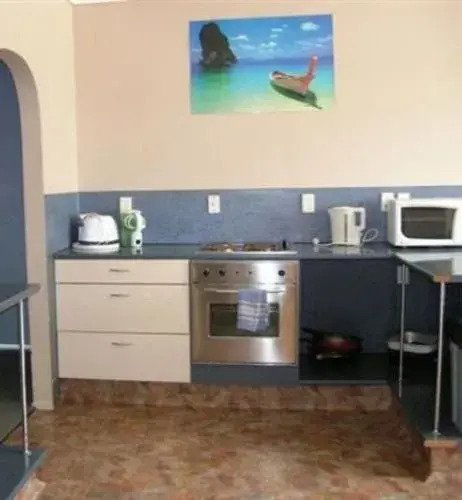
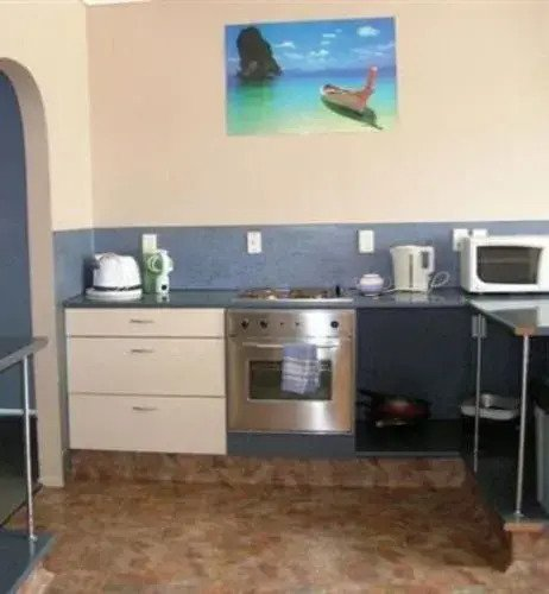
+ teapot (371, 282)
